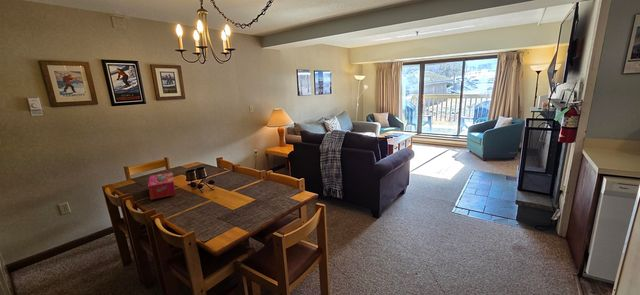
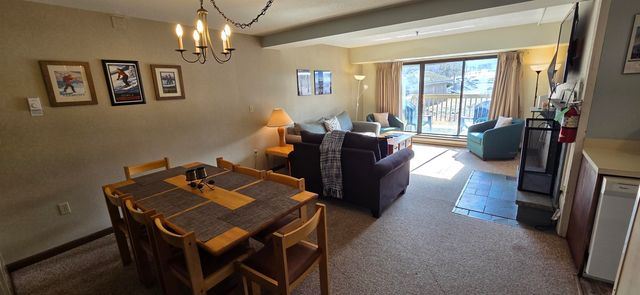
- tissue box (162, 184)
